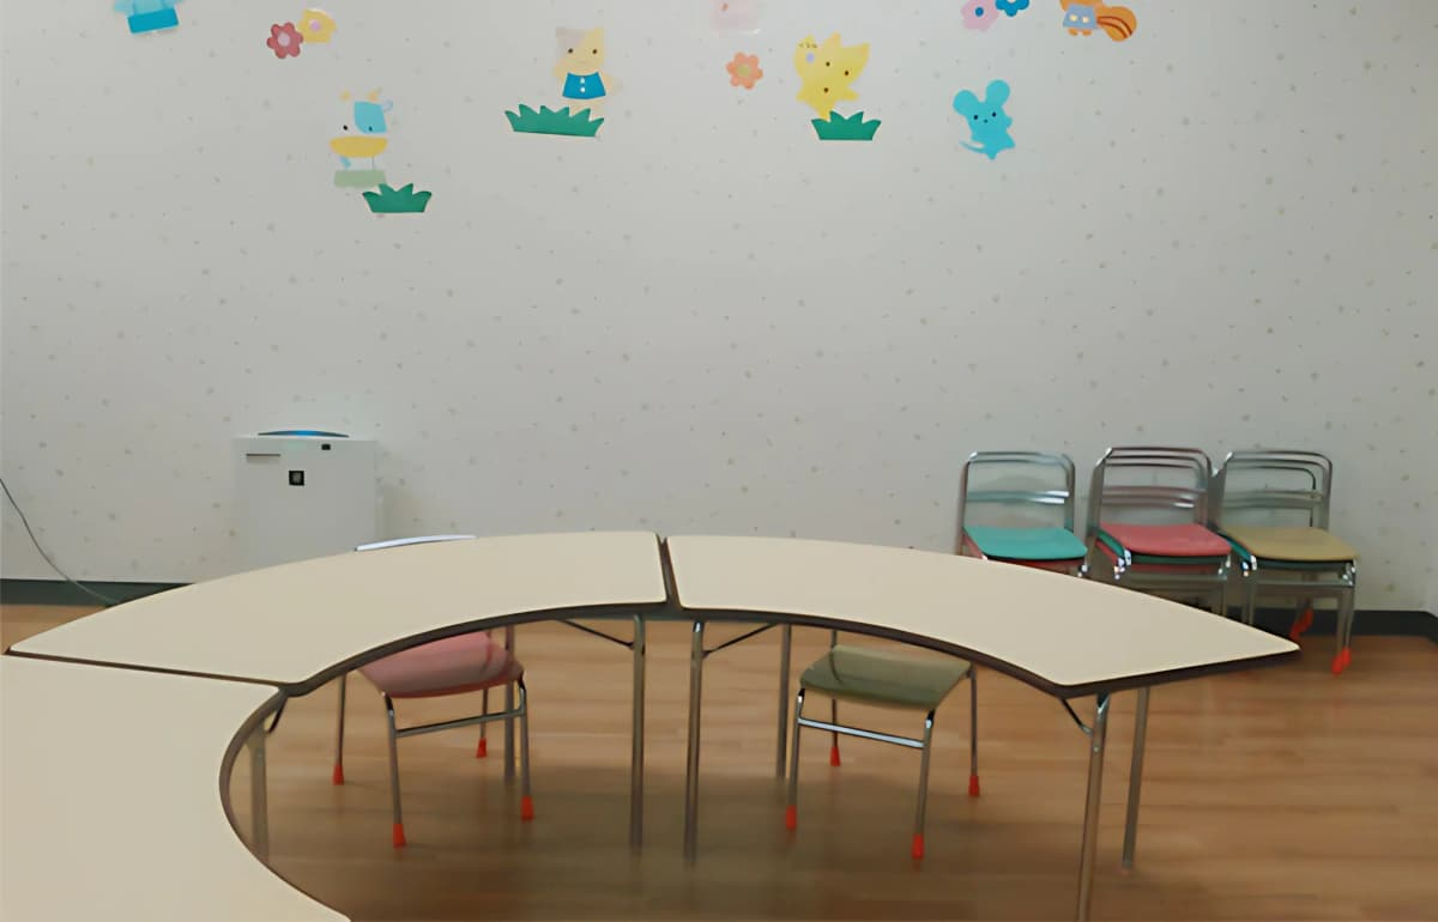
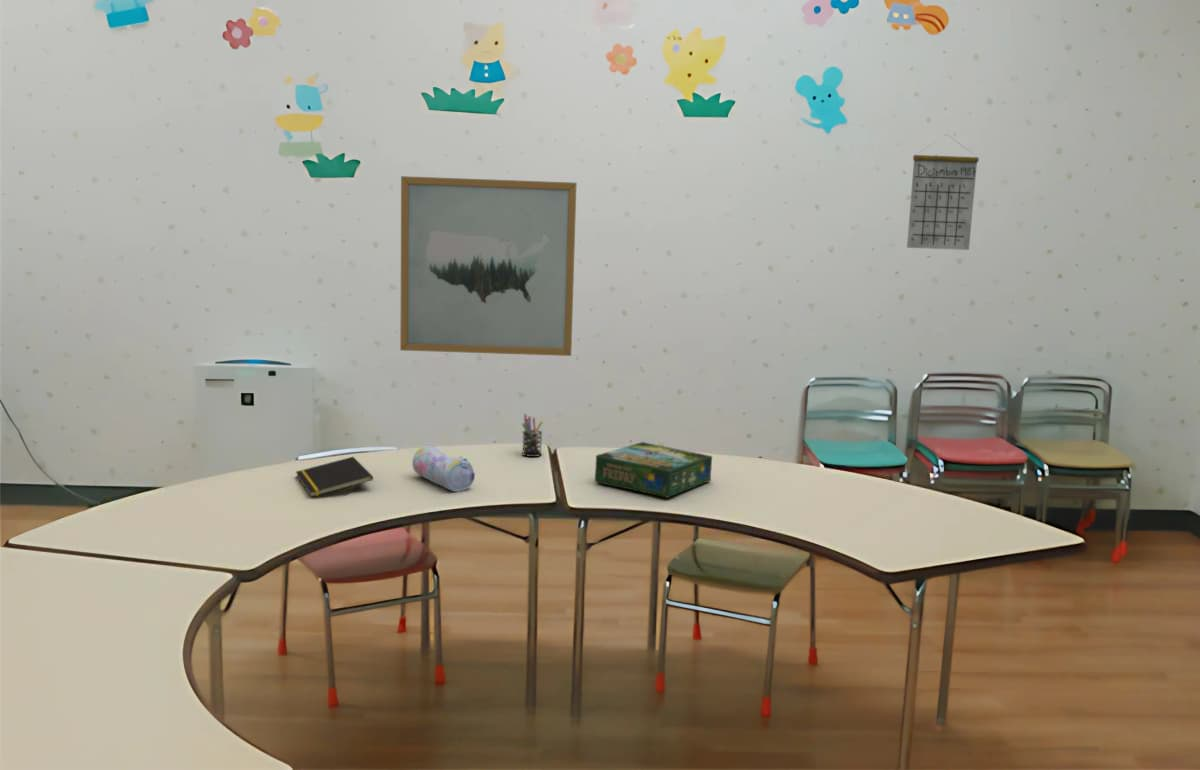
+ wall art (487, 267)
+ pencil case (442, 468)
+ calendar (942, 191)
+ pen holder (530, 435)
+ board game (654, 468)
+ notepad (333, 475)
